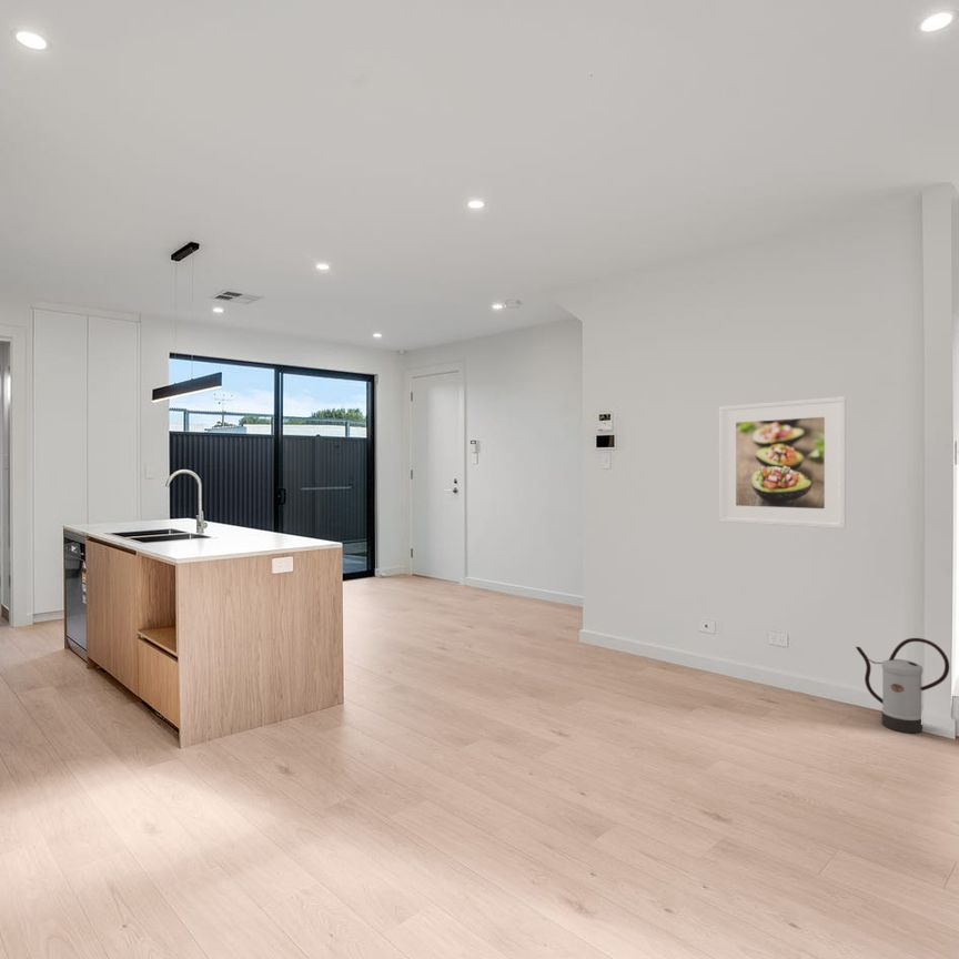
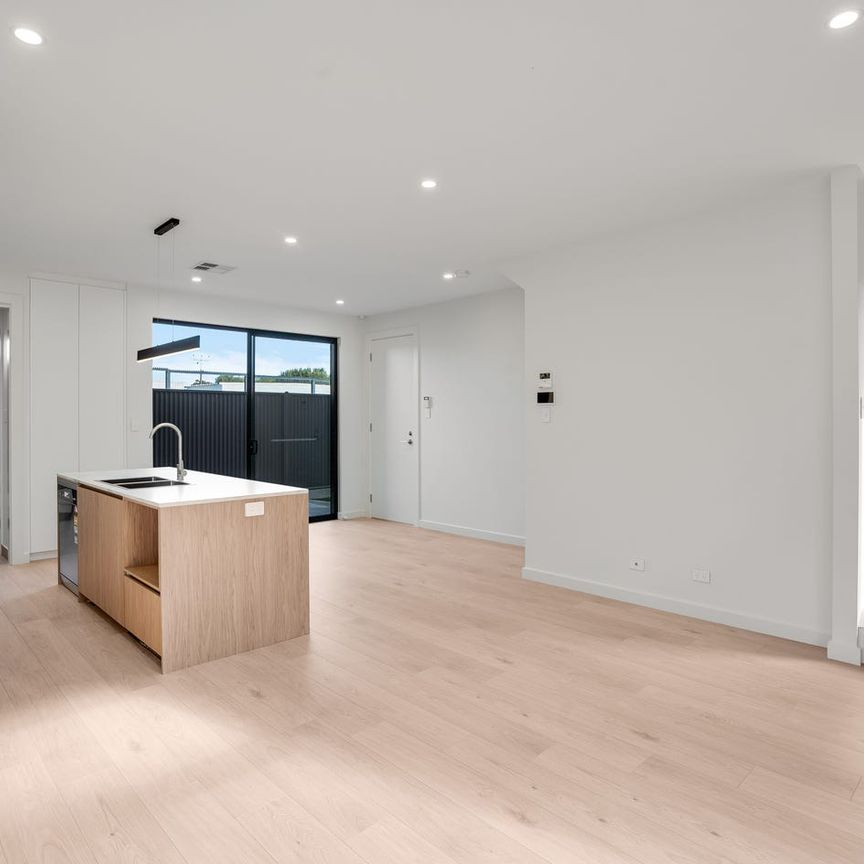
- watering can (900, 680)
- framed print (778, 463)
